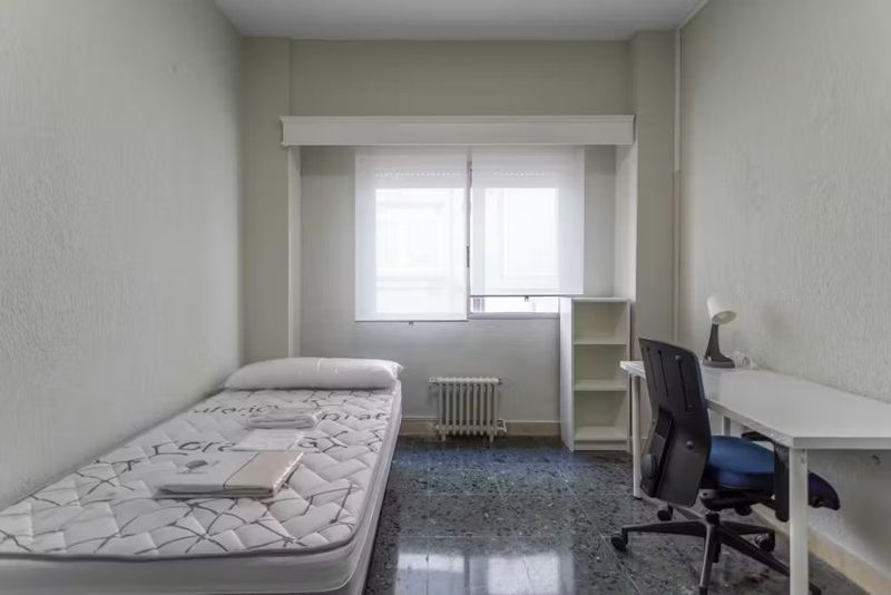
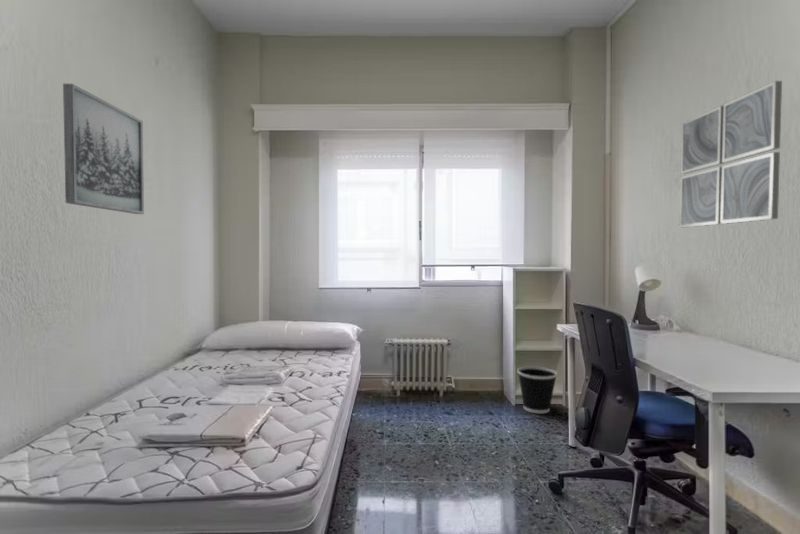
+ wall art (723, 163)
+ wastebasket (536, 390)
+ wall art (108, 157)
